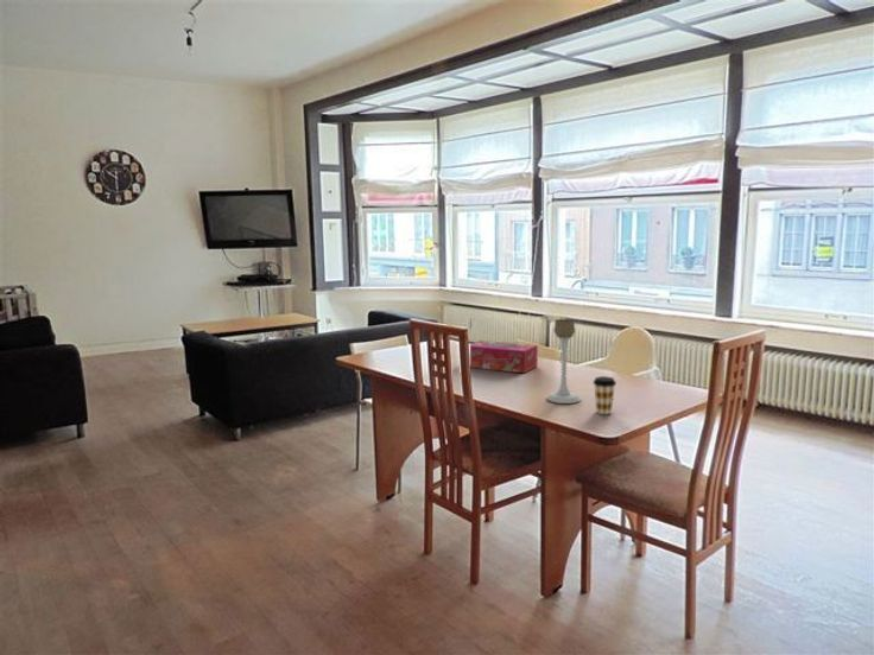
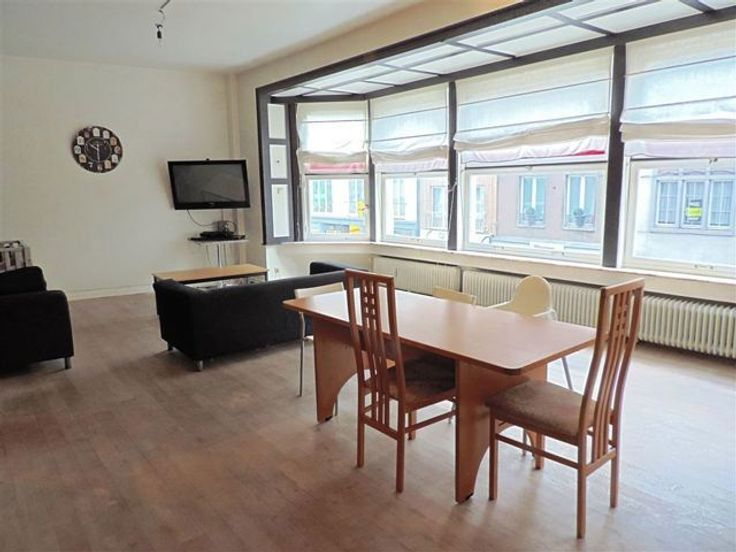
- candle holder (564, 360)
- coffee cup (603, 395)
- tissue box (501, 356)
